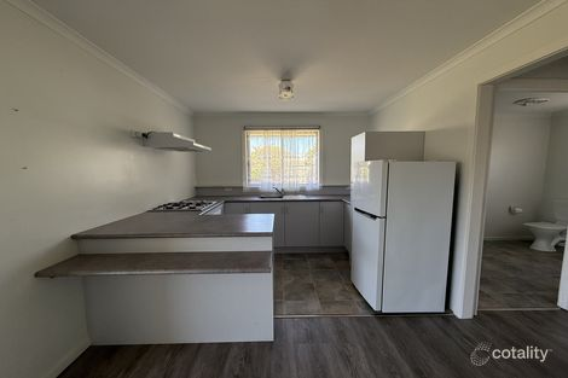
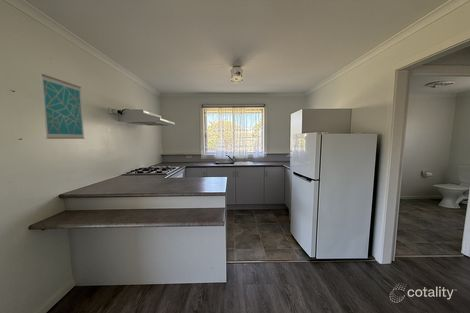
+ wall art (65, 110)
